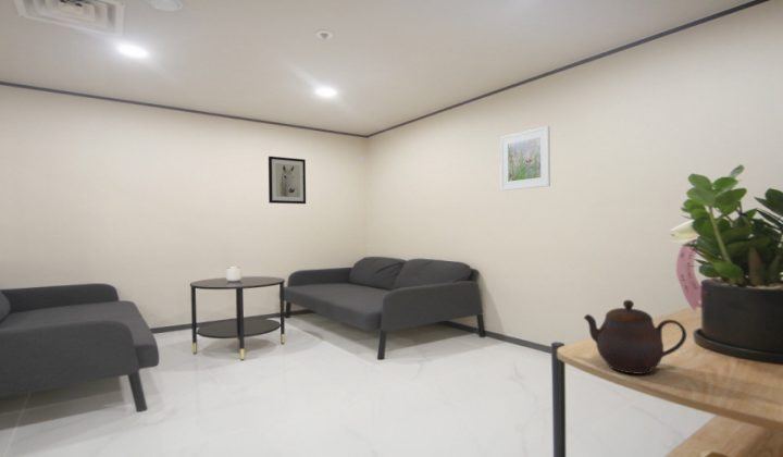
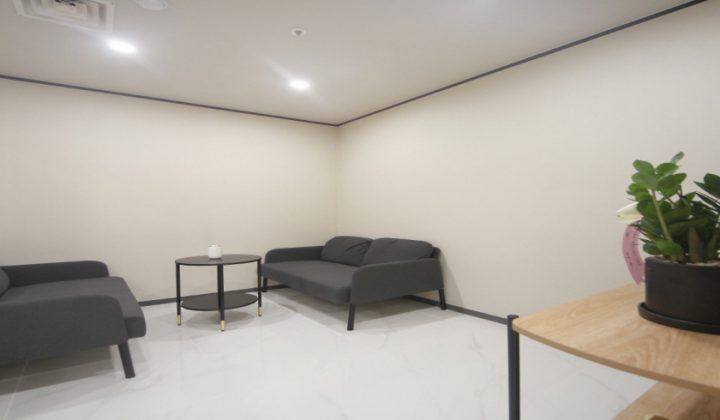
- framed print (523, 160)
- wall art (287, 181)
- teapot (633, 334)
